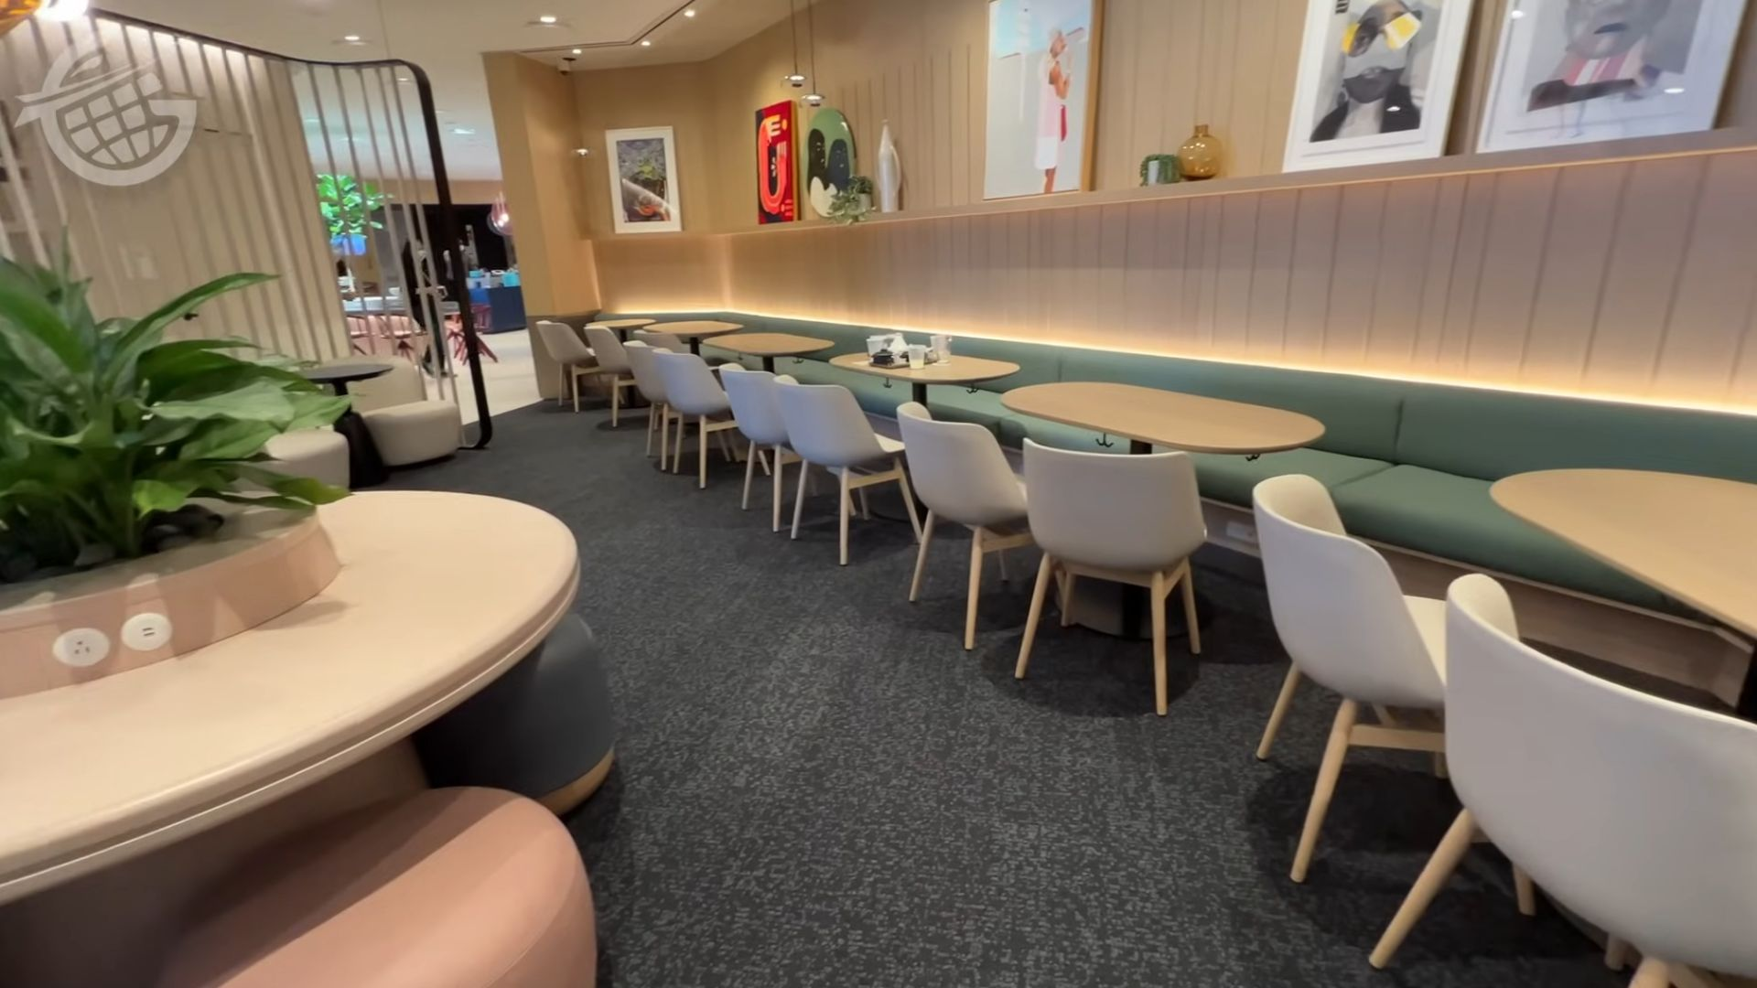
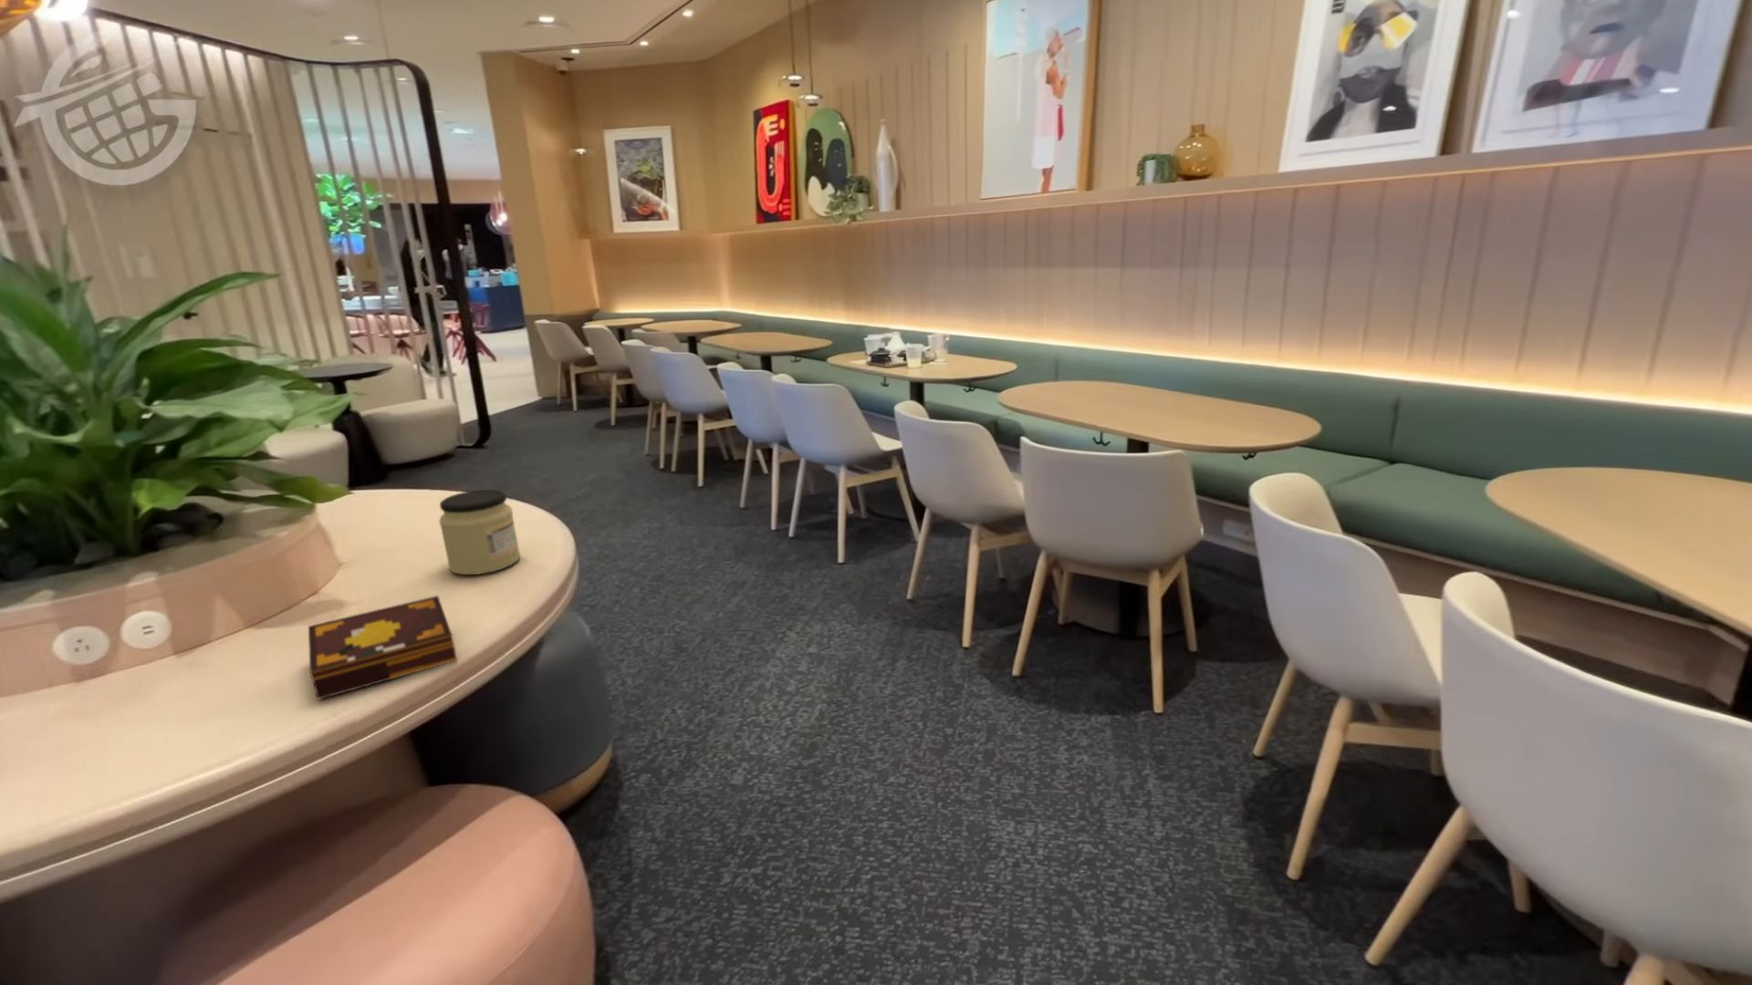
+ jar (479, 530)
+ book (383, 643)
